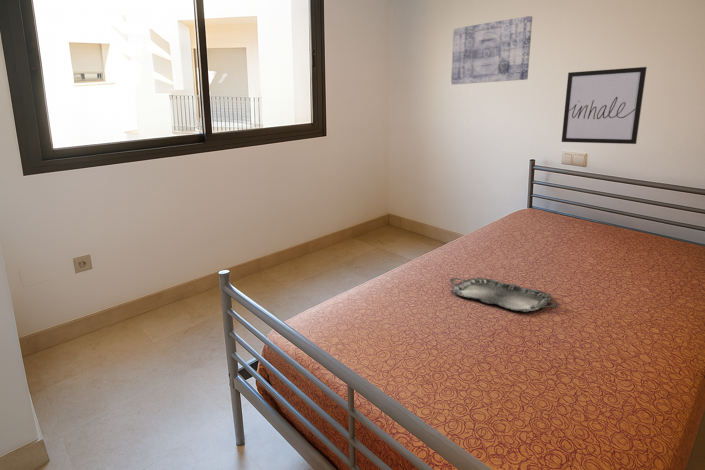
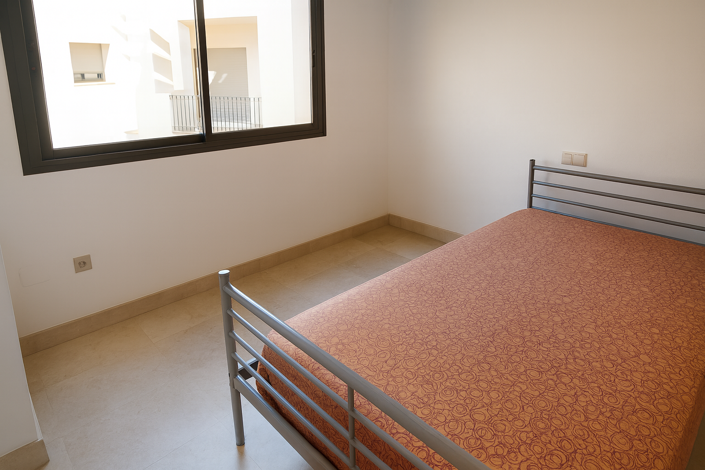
- wall art (601, 107)
- wall art (488, 52)
- serving tray (500, 293)
